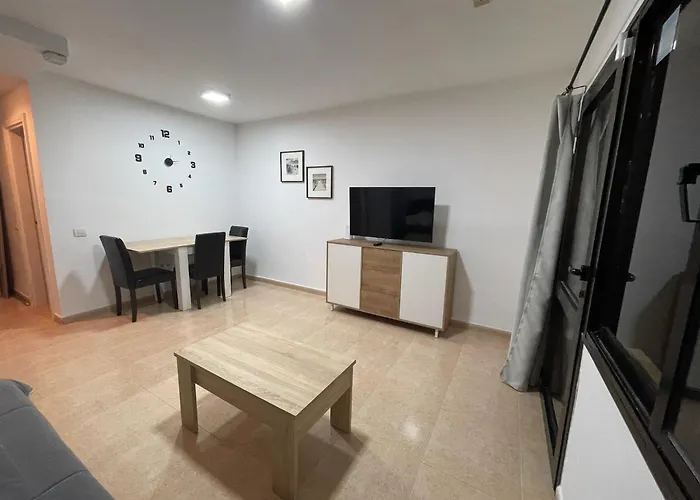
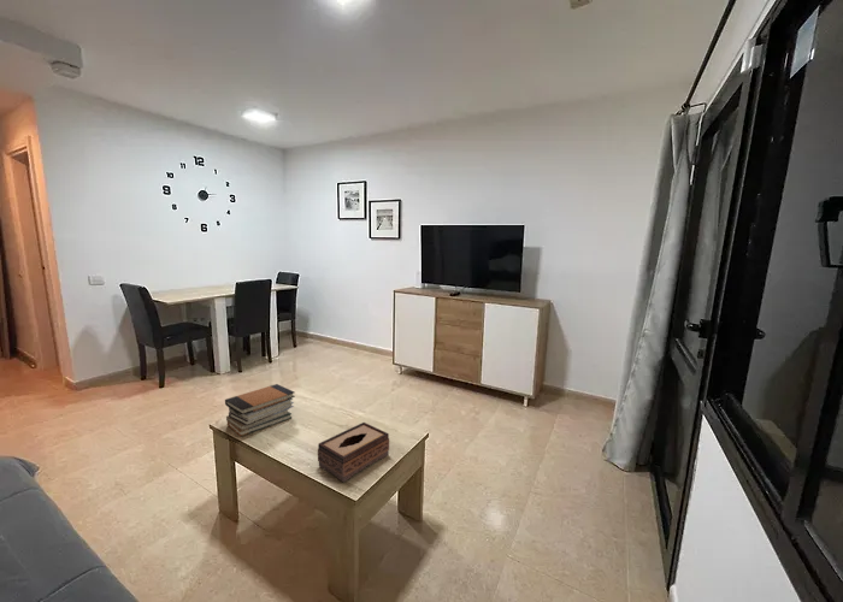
+ book stack (260, 408)
+ tissue box (354, 449)
